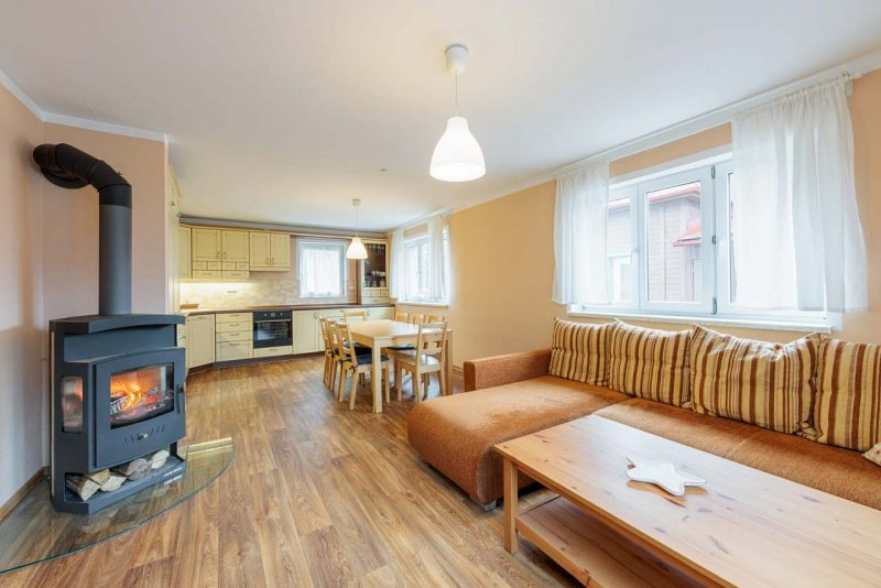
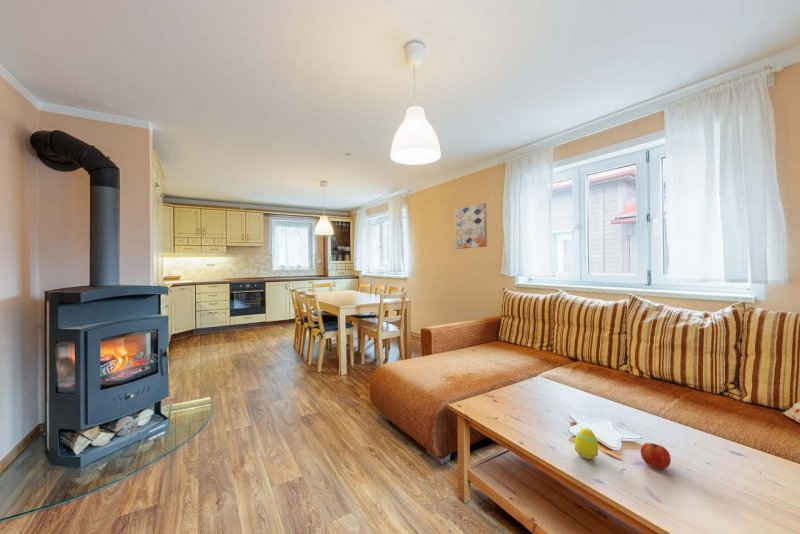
+ egg (586, 443)
+ wall art (470, 227)
+ fruit (655, 454)
